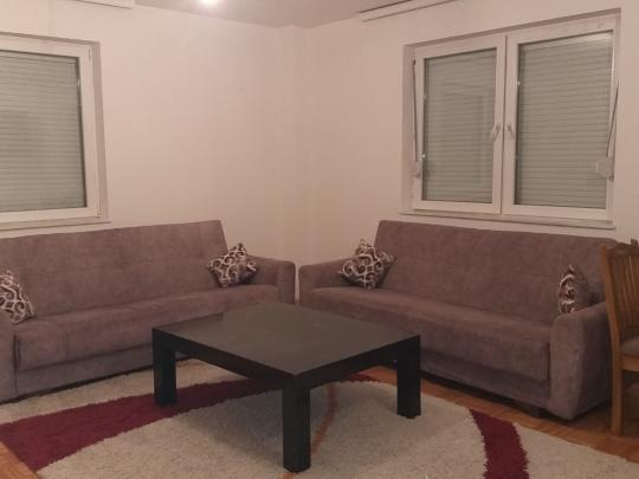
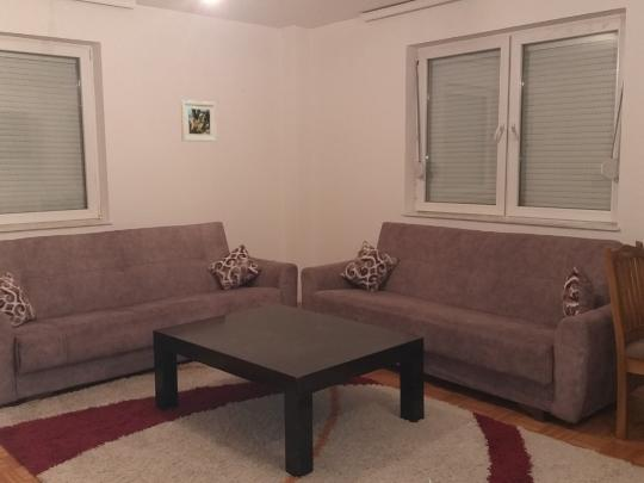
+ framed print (198, 122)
